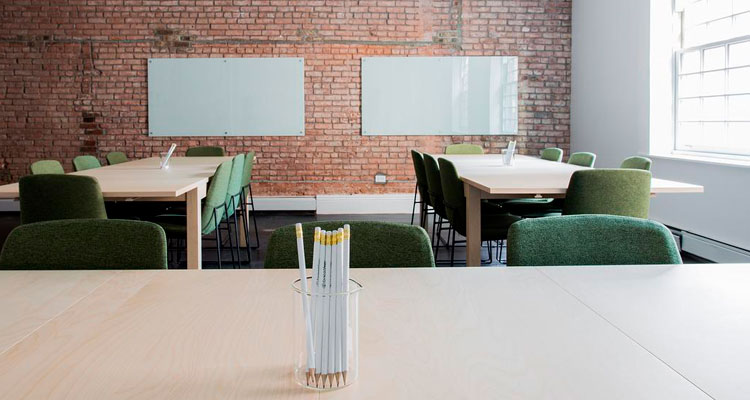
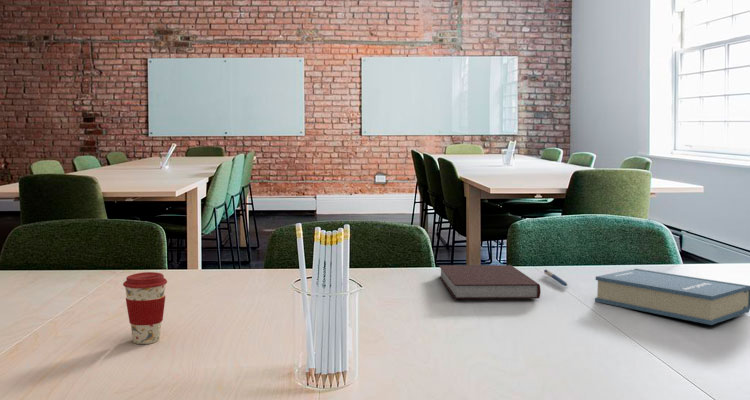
+ coffee cup (145, 308)
+ hardback book (670, 293)
+ pen (554, 277)
+ notebook (485, 280)
